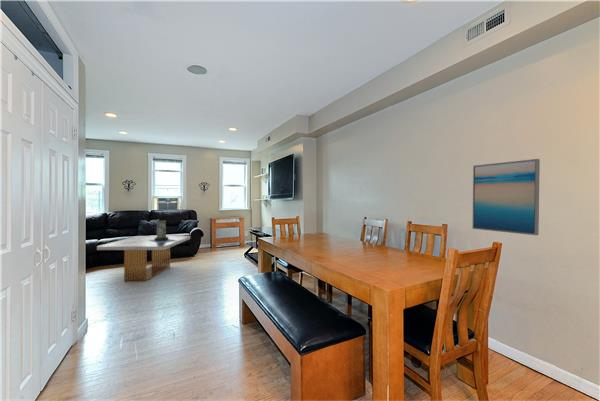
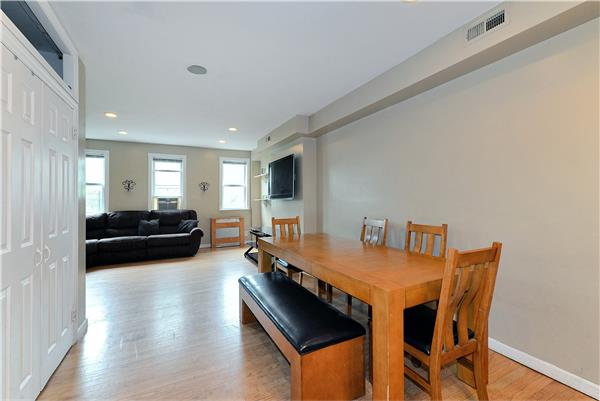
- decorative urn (162, 230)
- coffee table (152, 256)
- wall art (502, 197)
